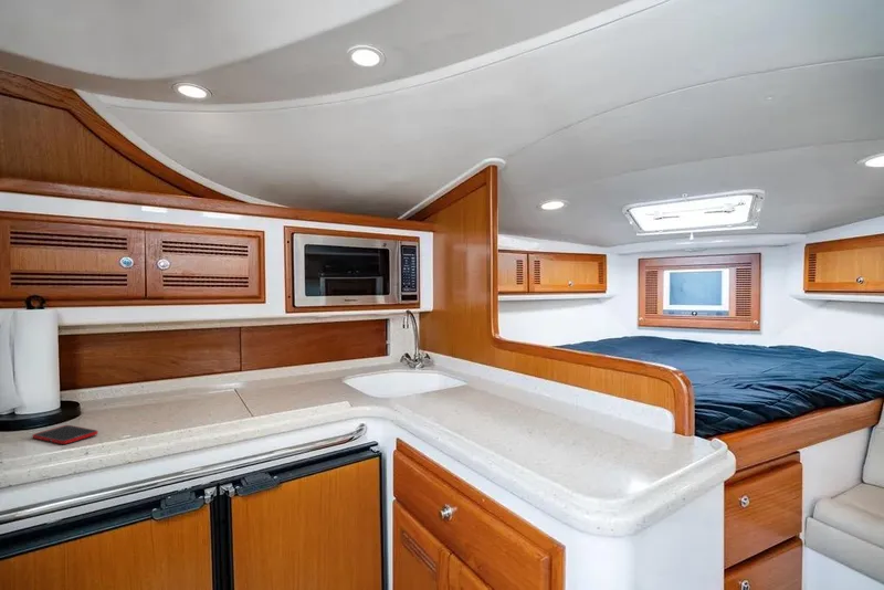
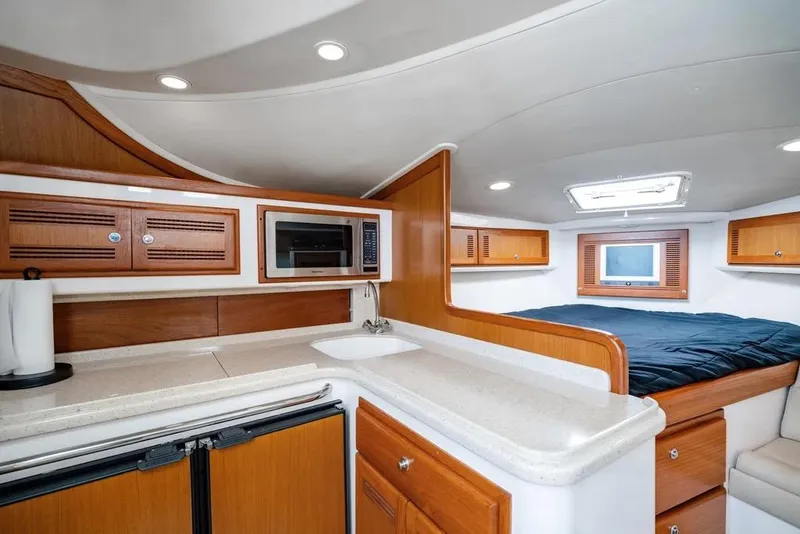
- cell phone (65, 434)
